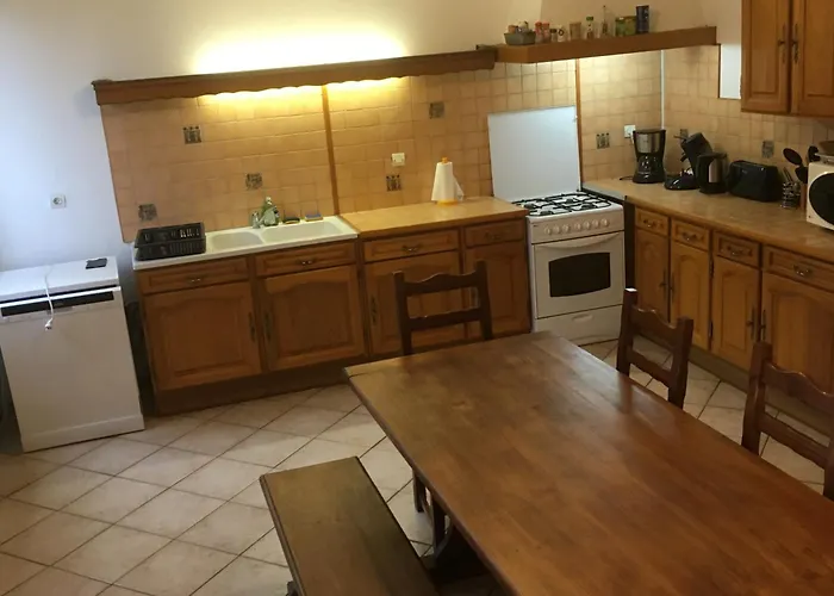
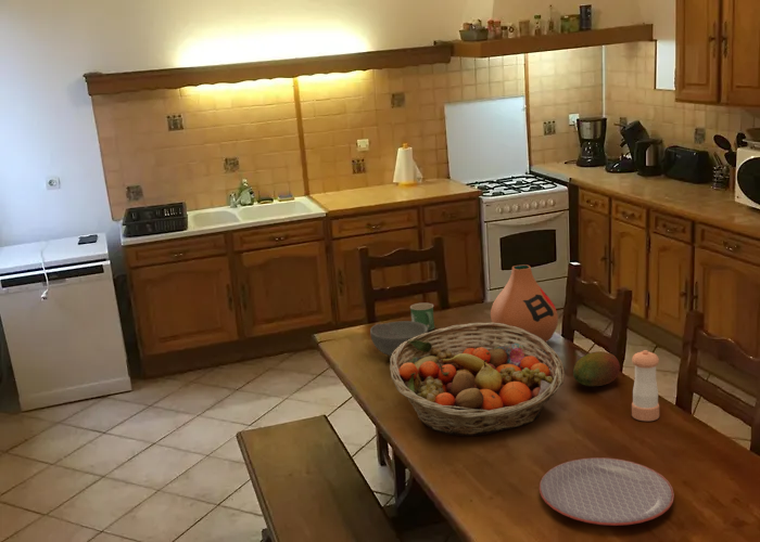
+ bowl (400, 340)
+ mug (423, 318)
+ fruit basket (476, 377)
+ fruit (596, 369)
+ vase (523, 306)
+ pepper shaker (645, 383)
+ plate (605, 492)
